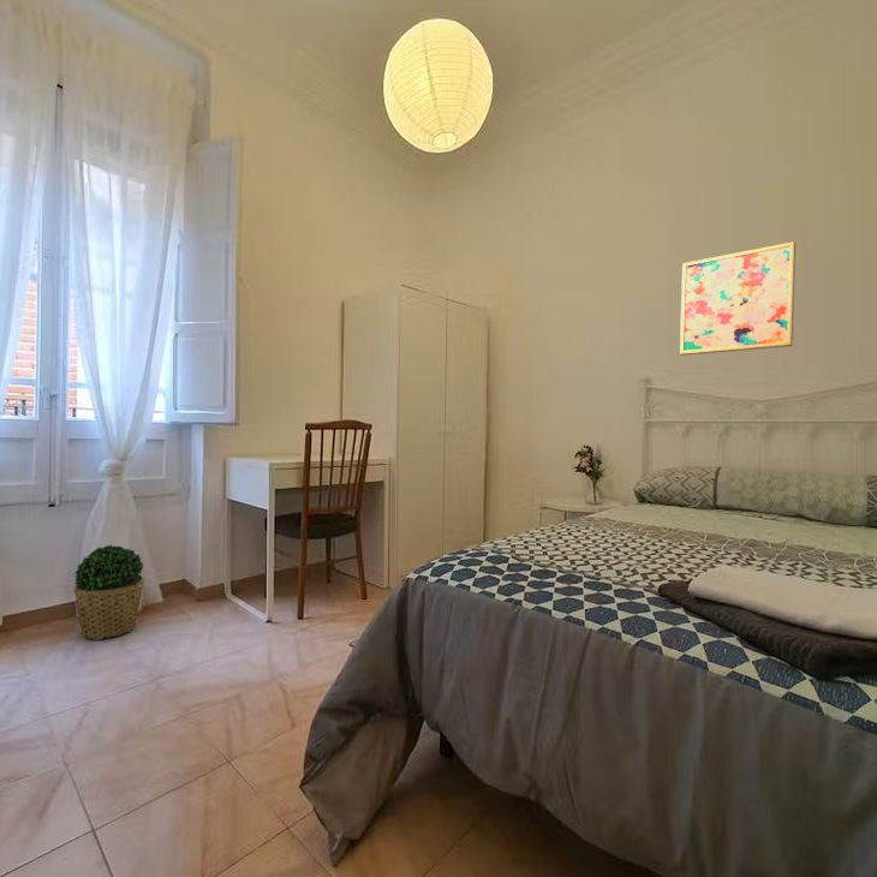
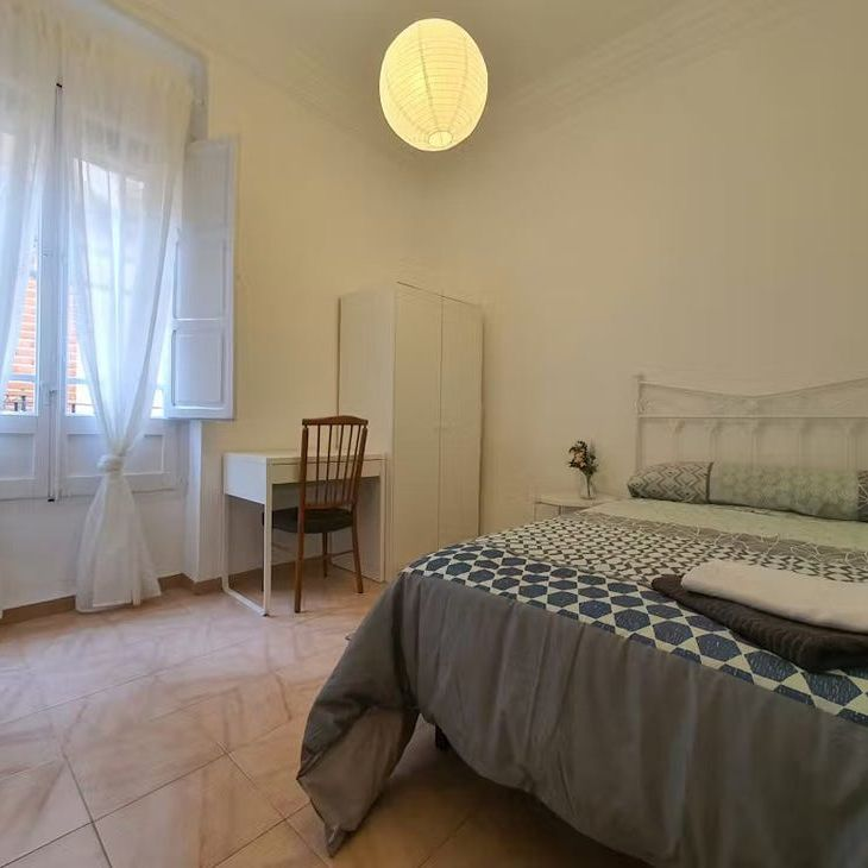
- potted plant (109, 589)
- wall art (734, 302)
